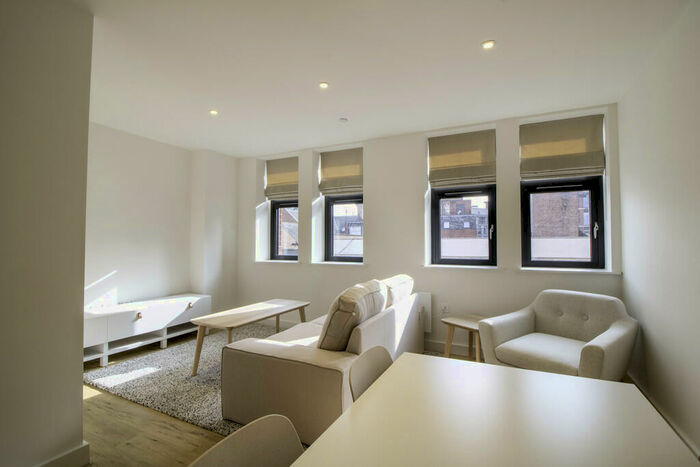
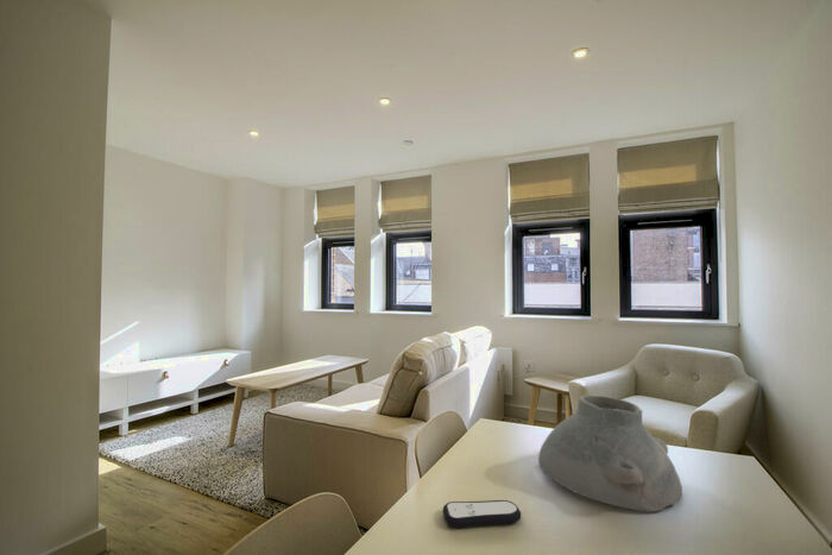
+ vase (605, 439)
+ remote control (481, 512)
